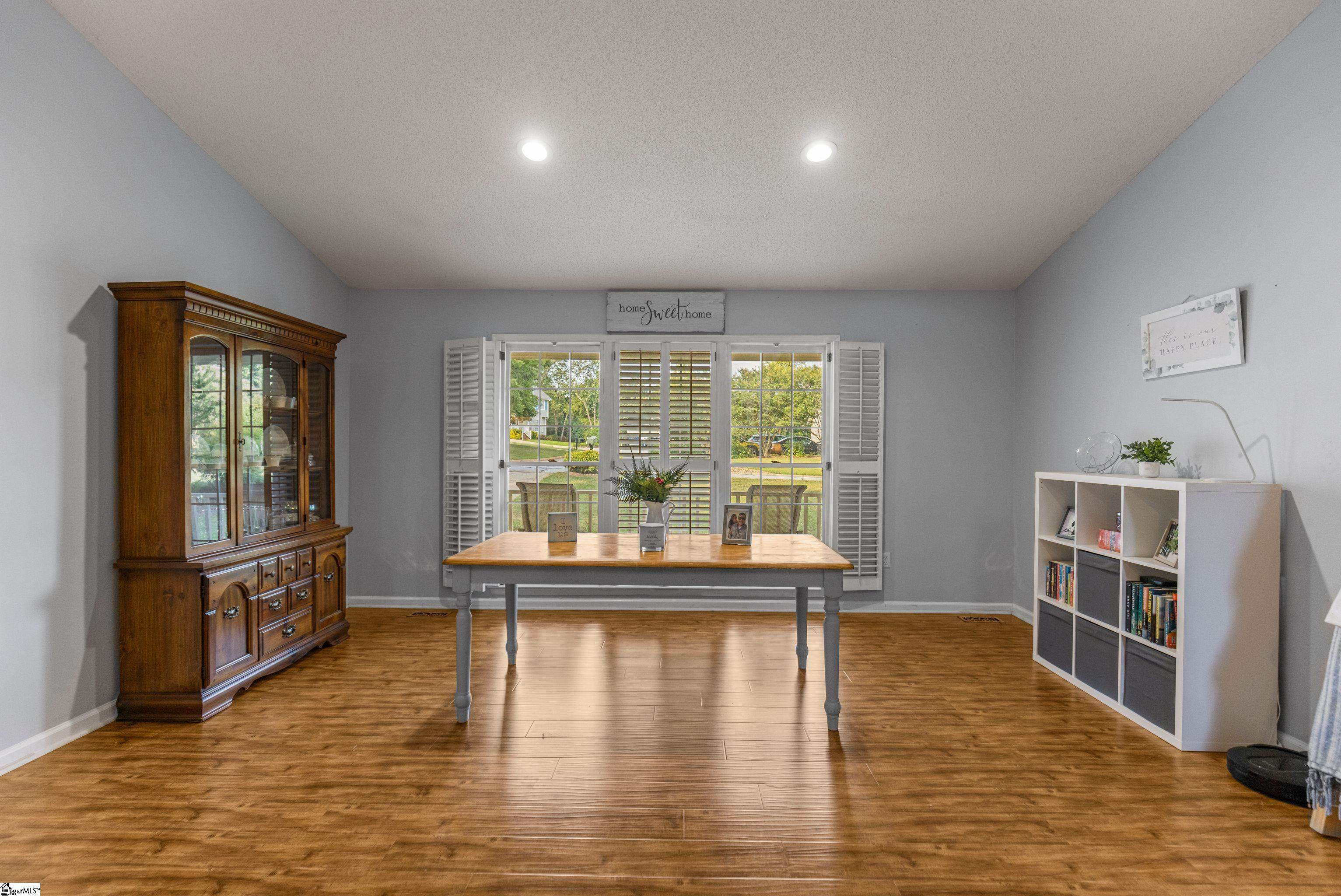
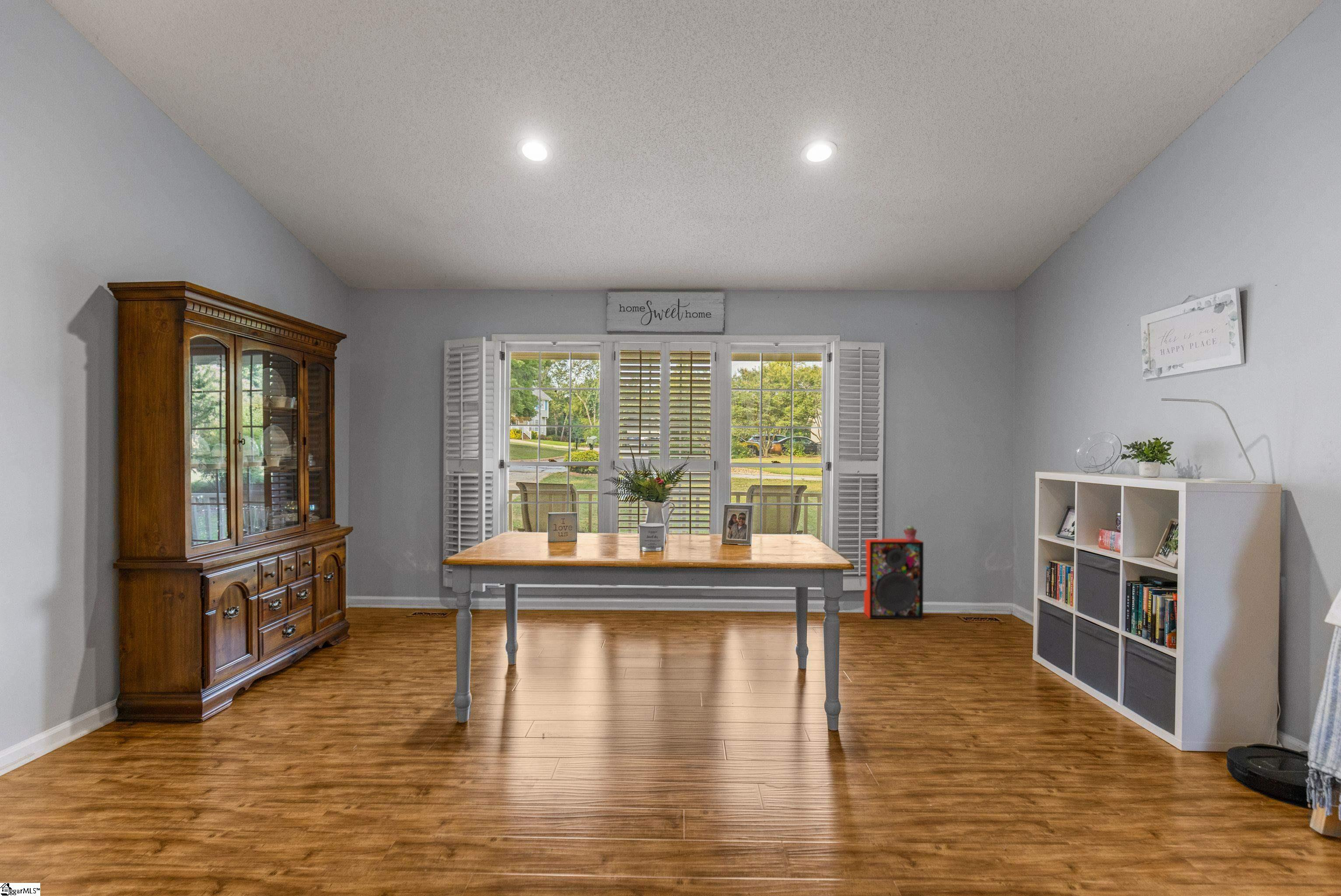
+ potted succulent (910, 532)
+ speaker (893, 578)
